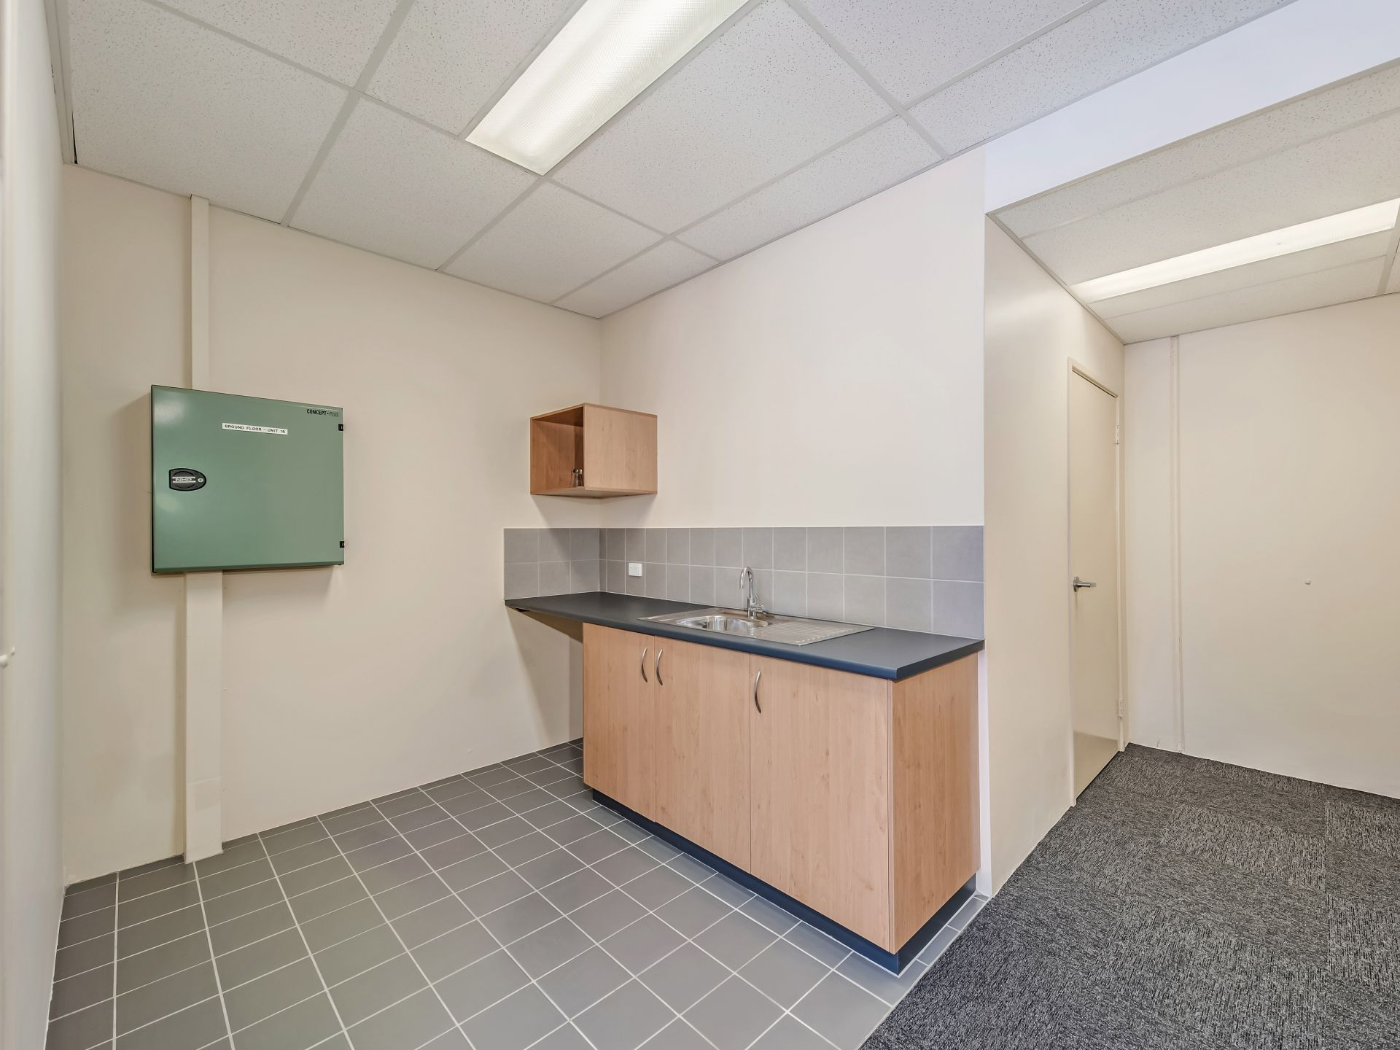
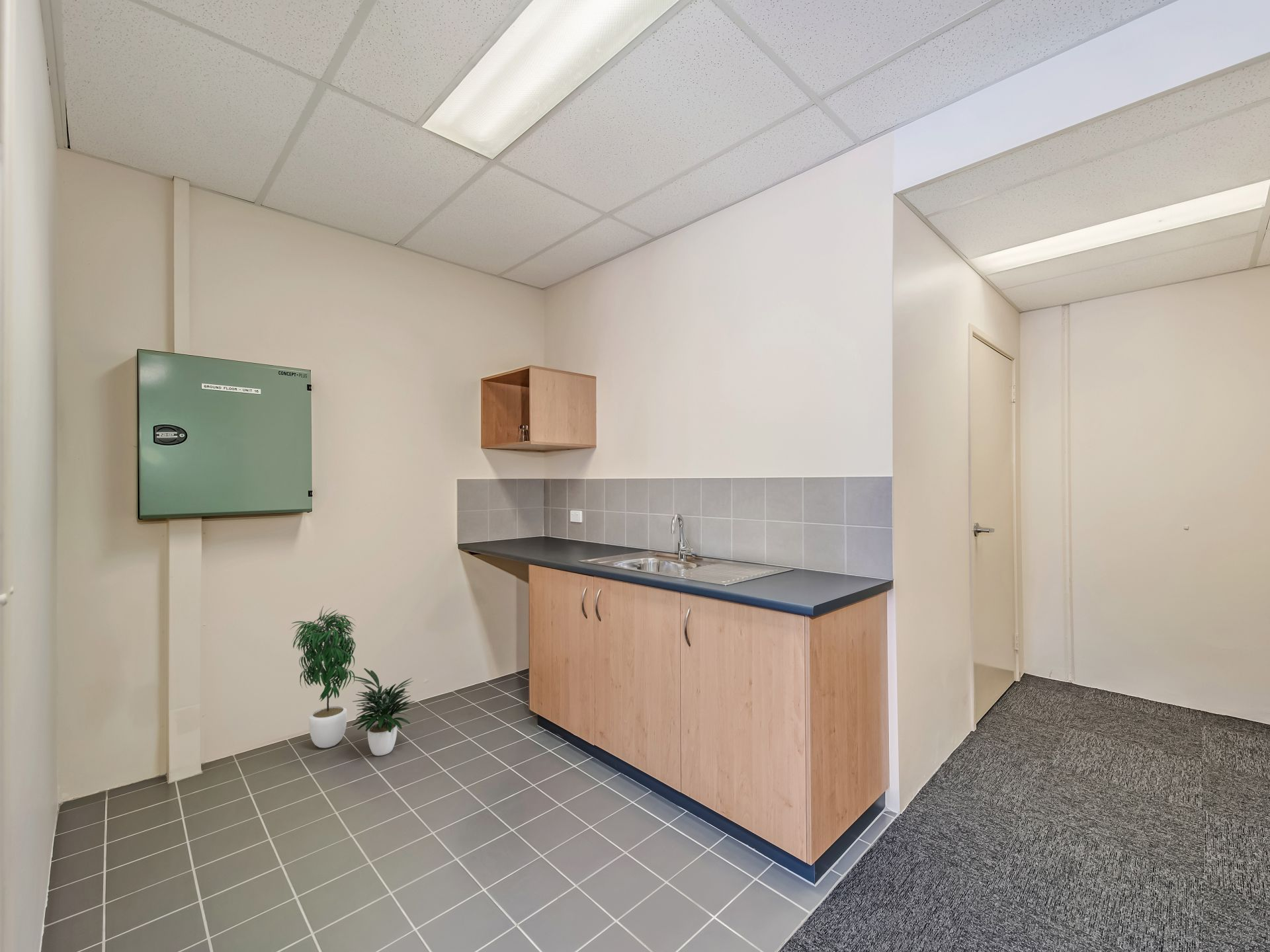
+ potted plant (351, 677)
